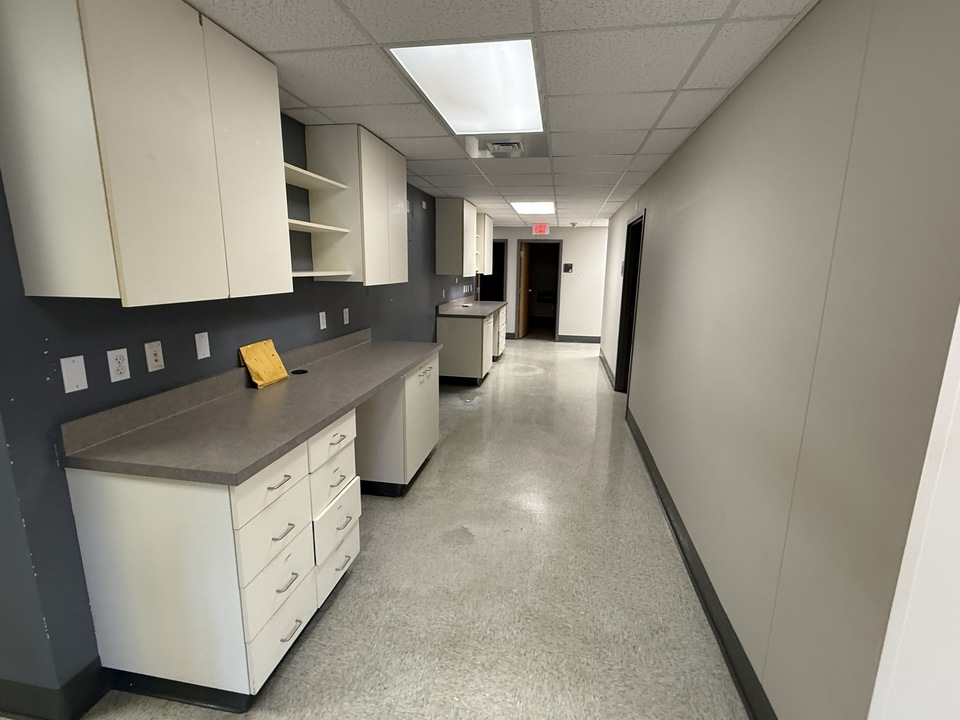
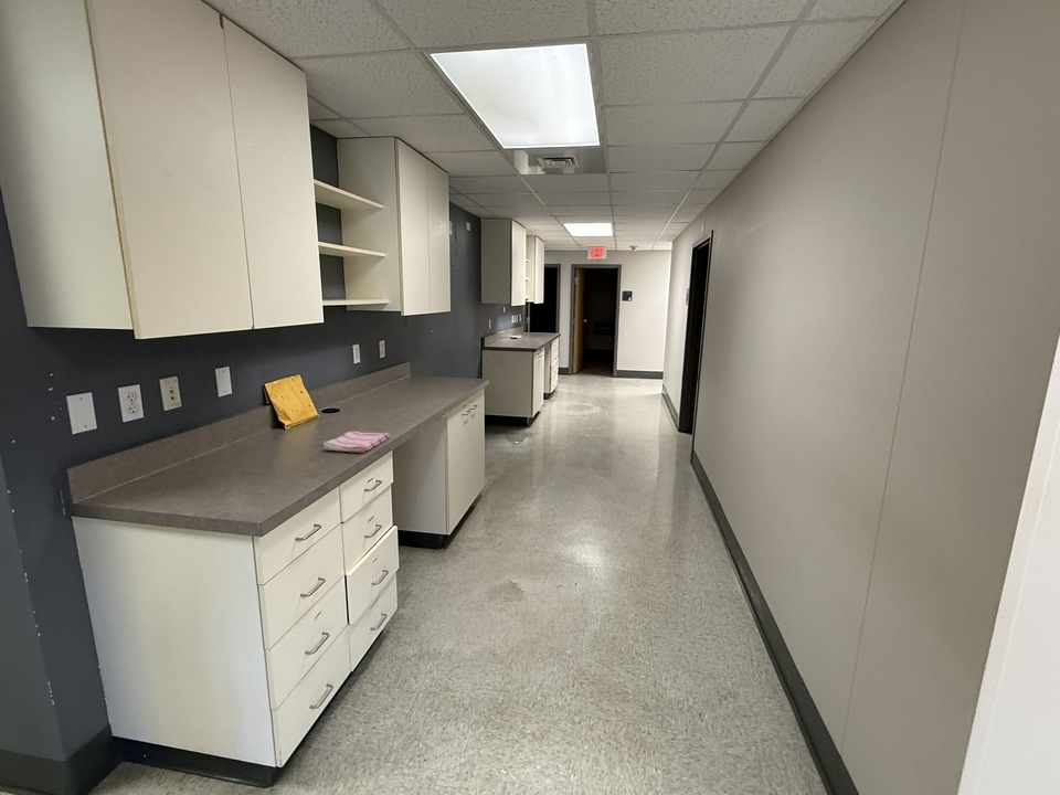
+ dish towel (358, 439)
